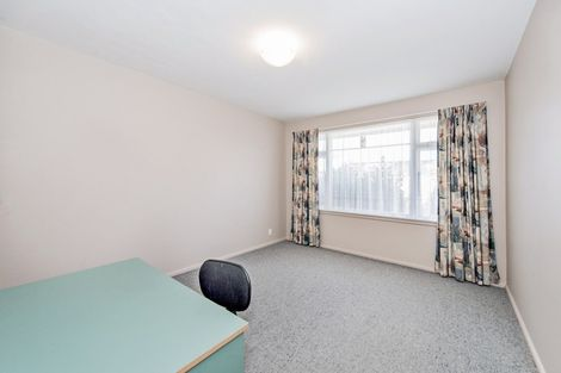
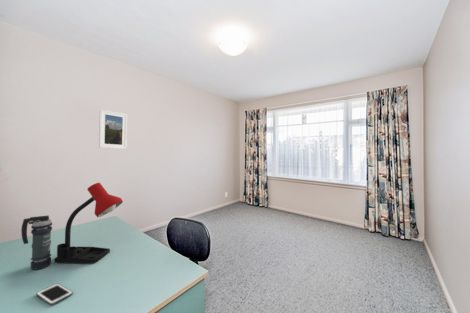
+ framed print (113, 130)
+ desk lamp (95, 214)
+ smoke grenade (37, 241)
+ cell phone (54, 293)
